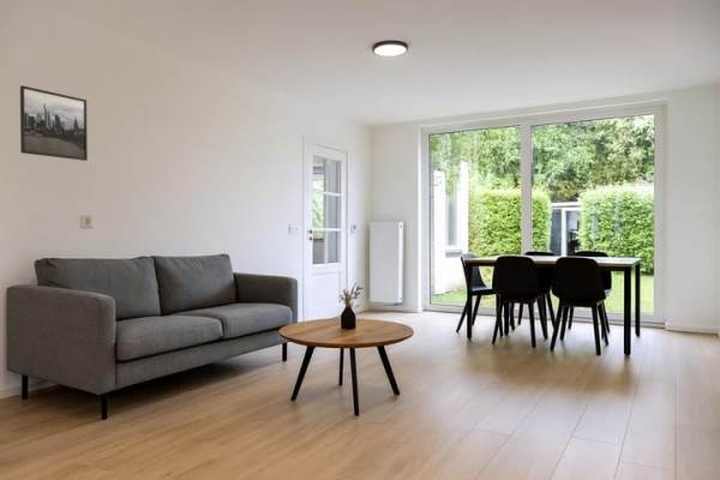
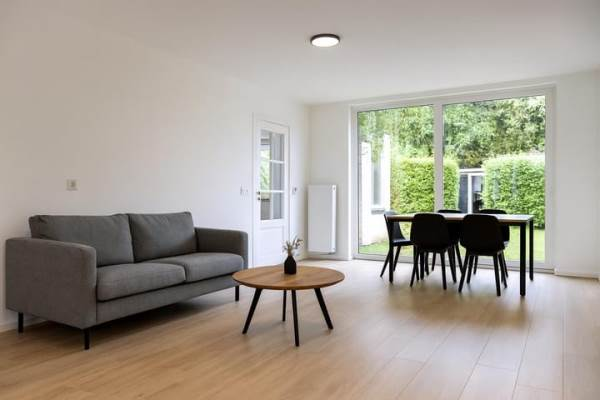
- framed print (55, 125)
